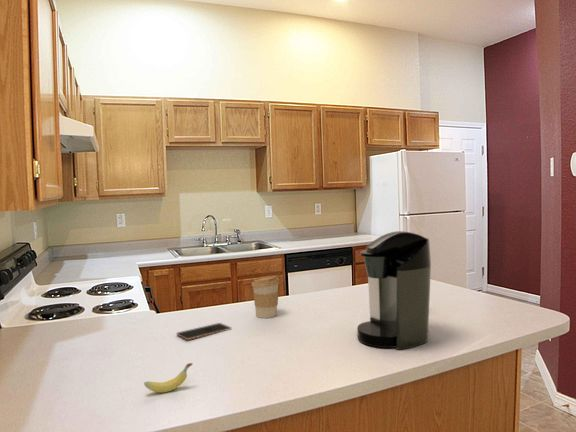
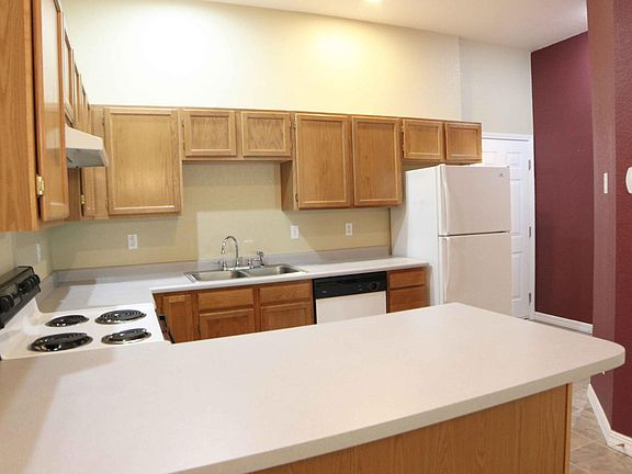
- coffee maker (387, 281)
- coffee cup (265, 295)
- smartphone (204, 331)
- fruit (169, 380)
